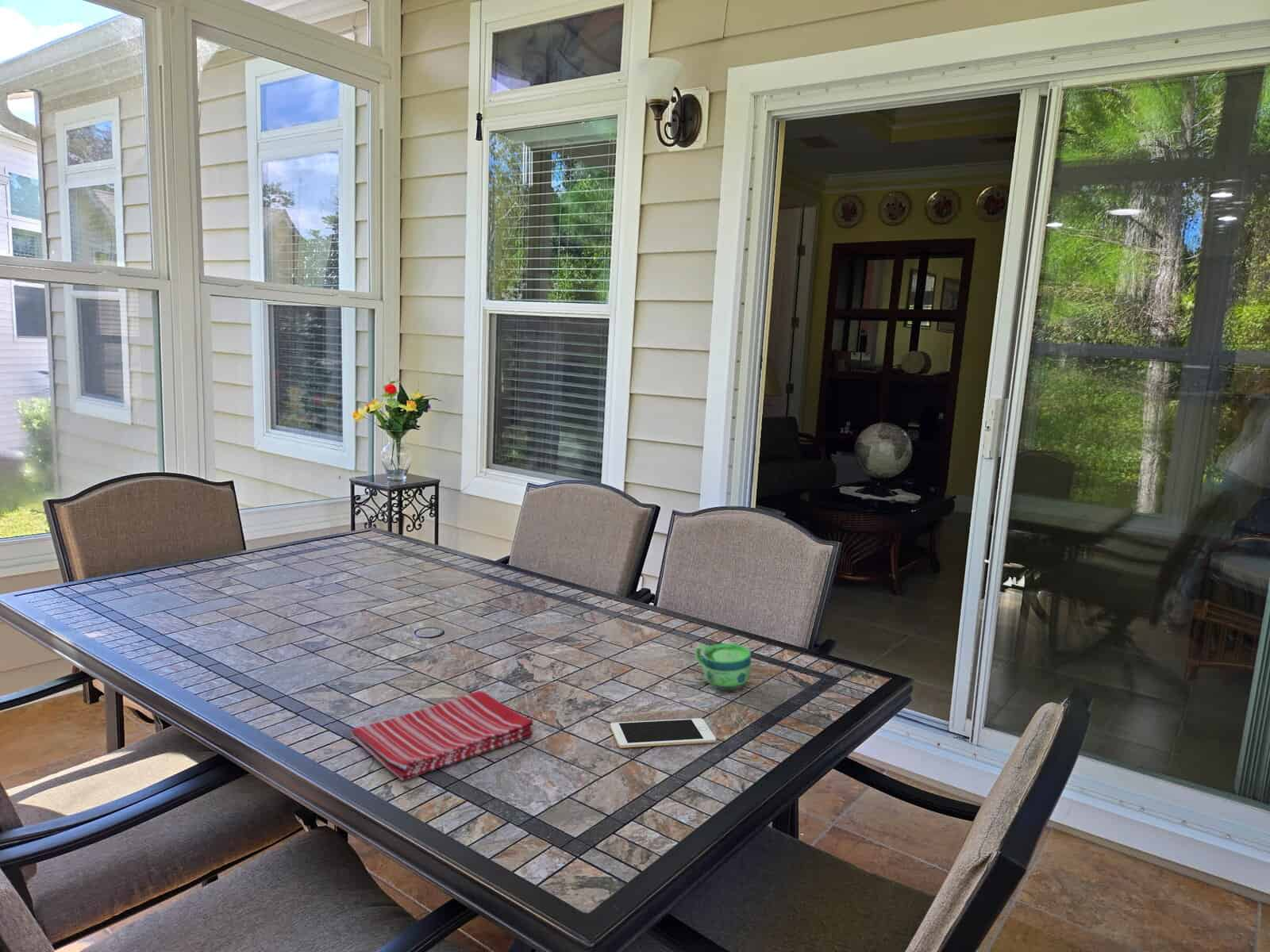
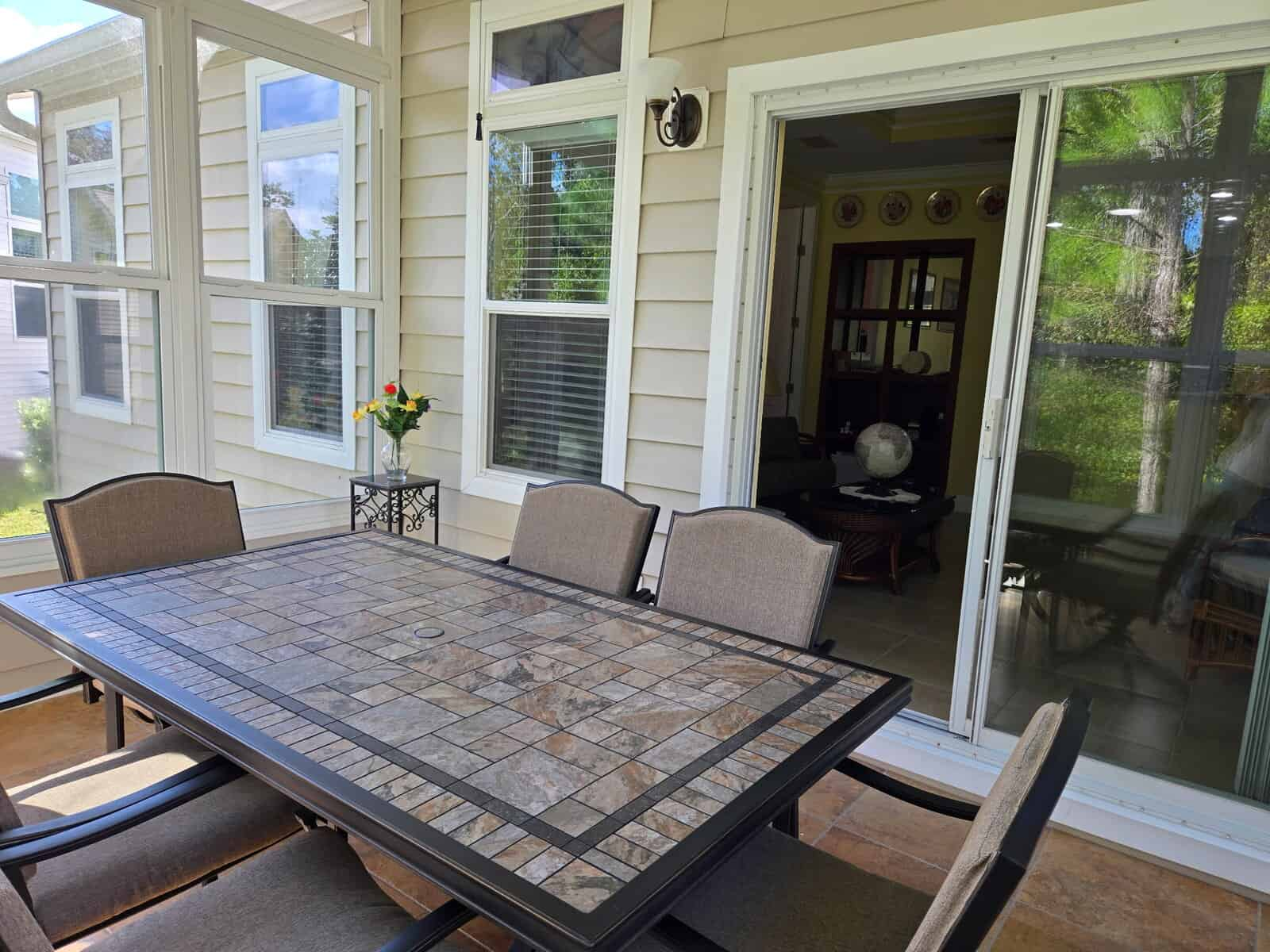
- cup (719, 666)
- cell phone (662, 732)
- dish towel (444, 729)
